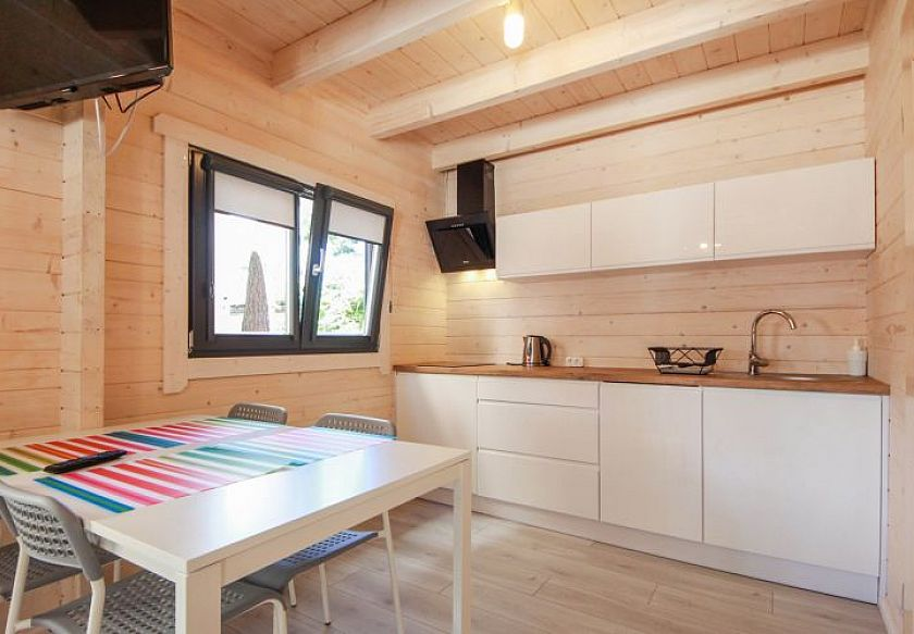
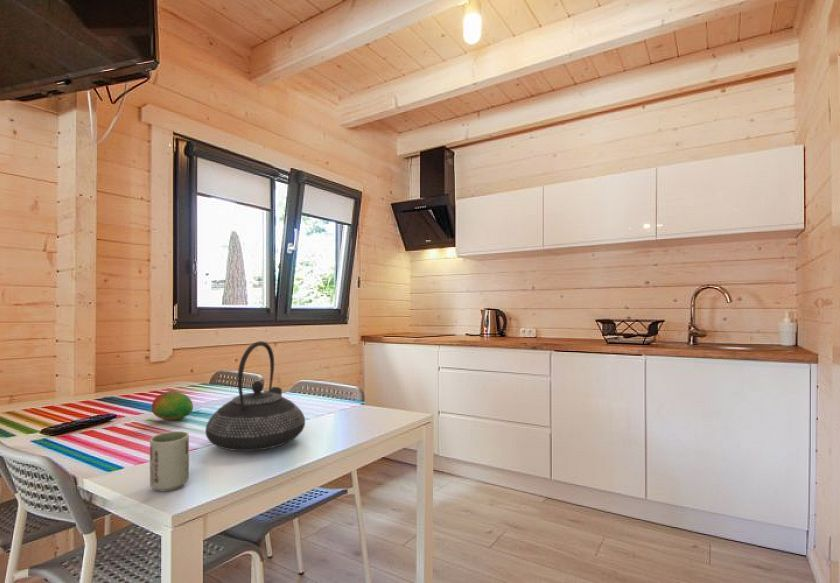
+ cup (169, 460)
+ teapot (259, 390)
+ fruit (173, 405)
